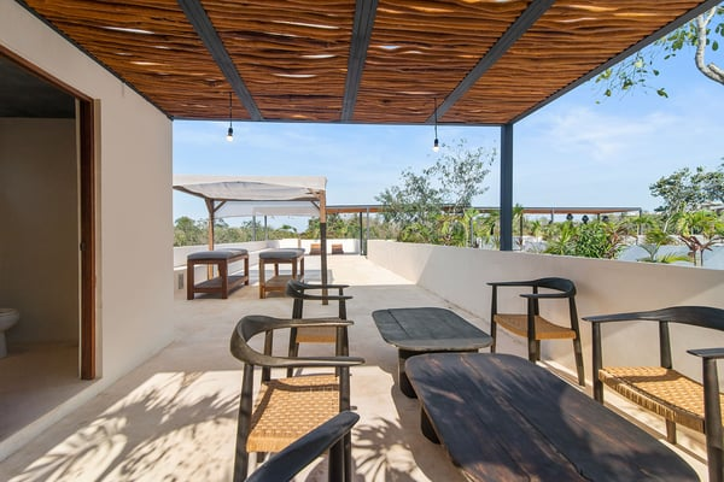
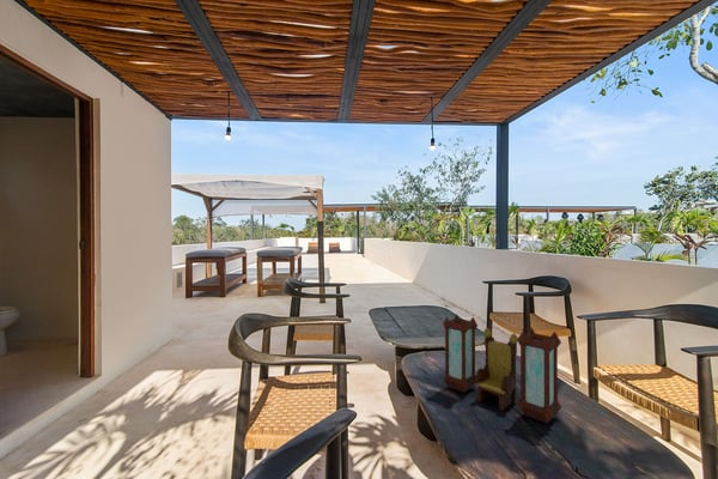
+ lantern (495, 362)
